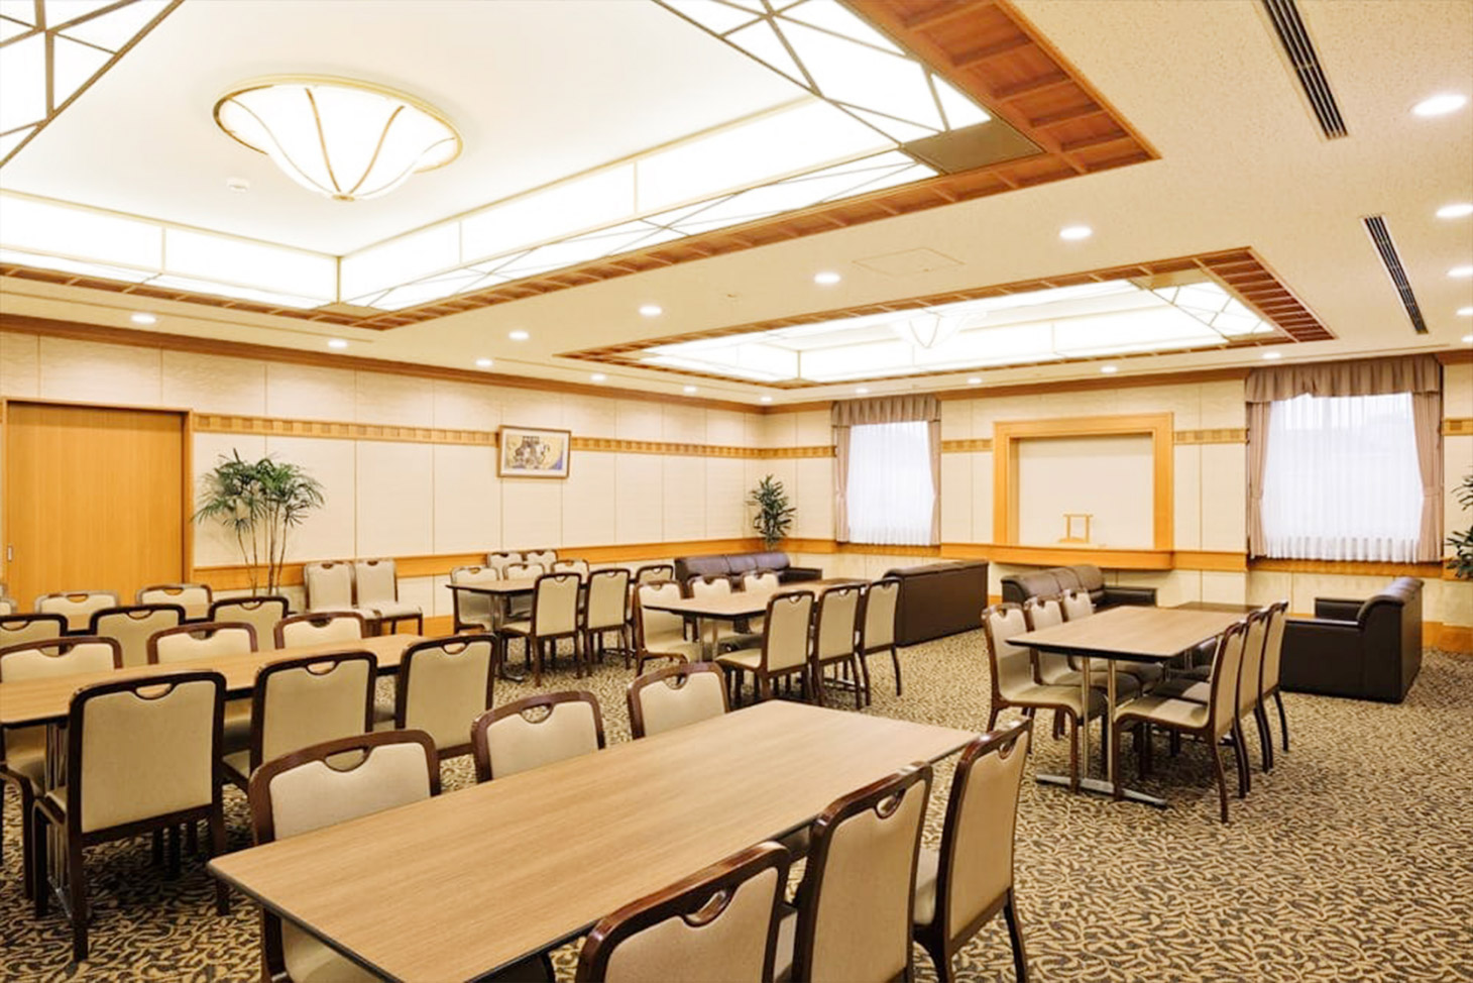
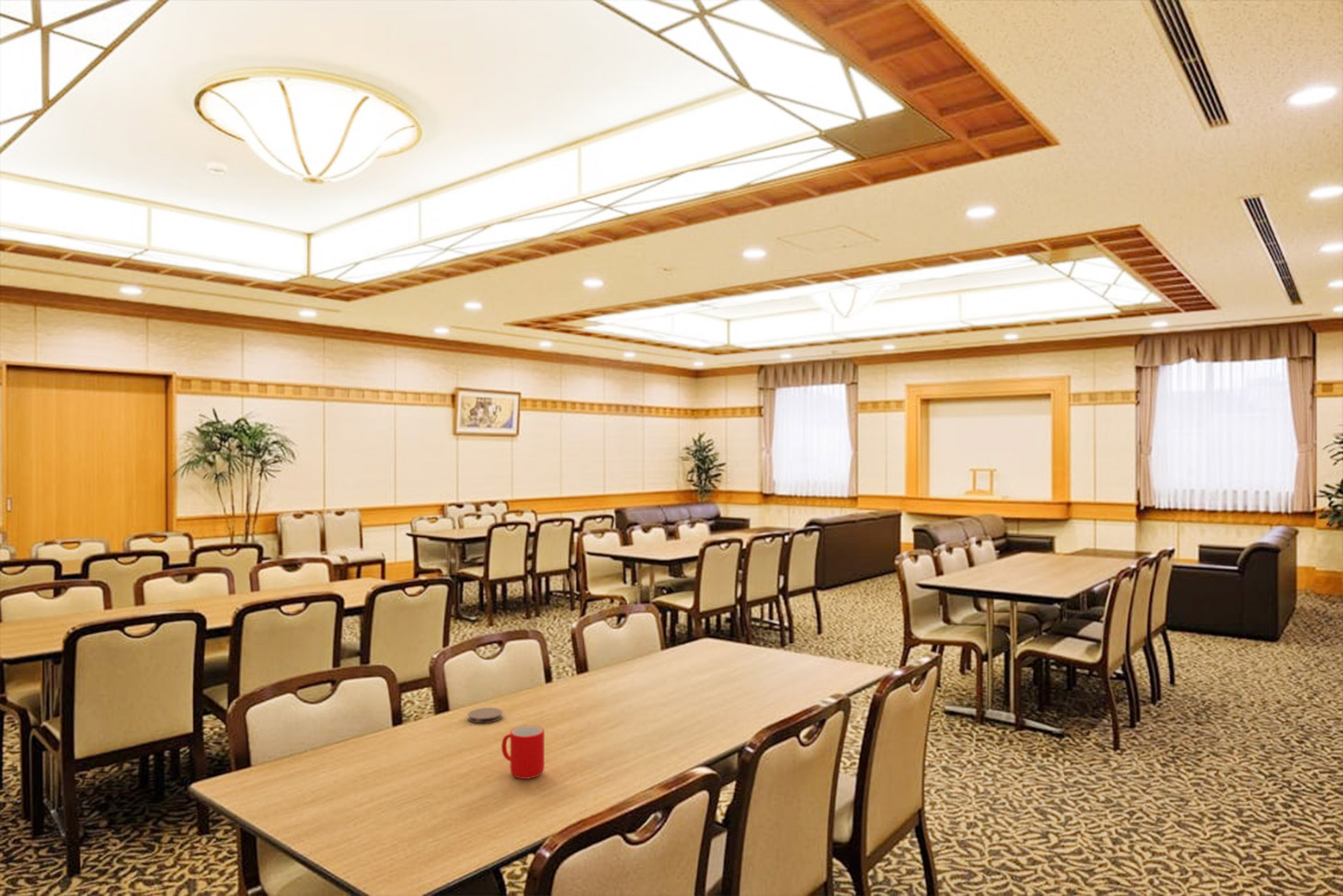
+ cup (521, 751)
+ coaster (485, 715)
